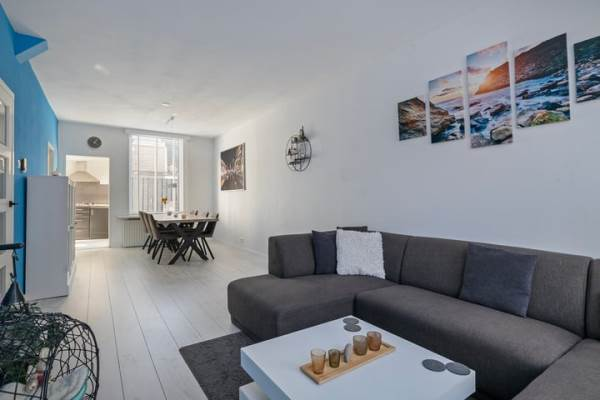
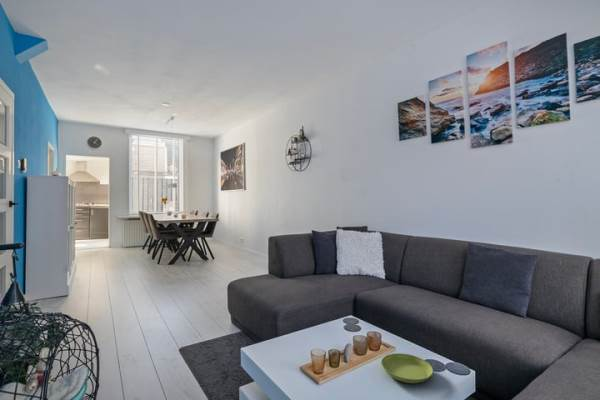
+ saucer (406, 368)
